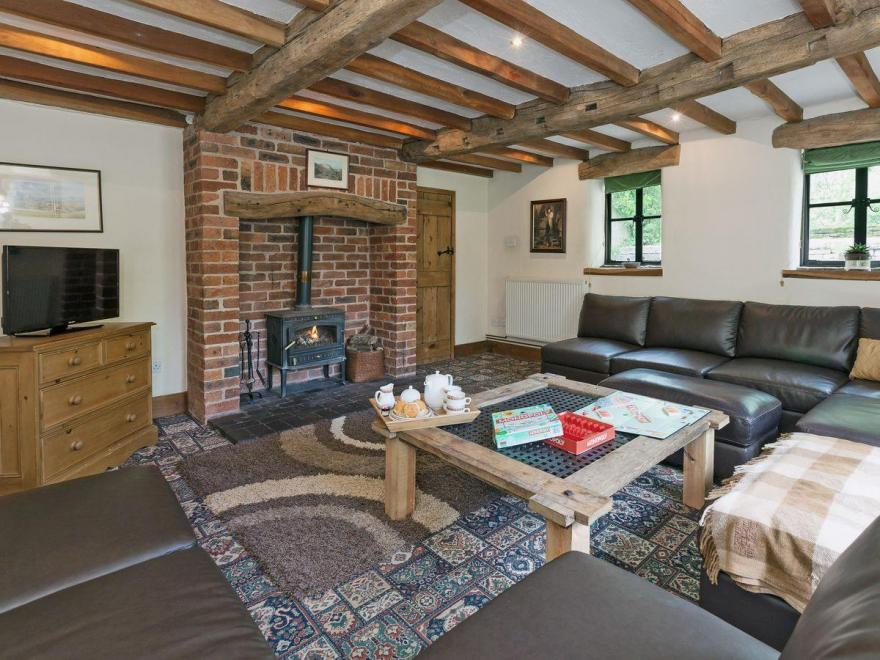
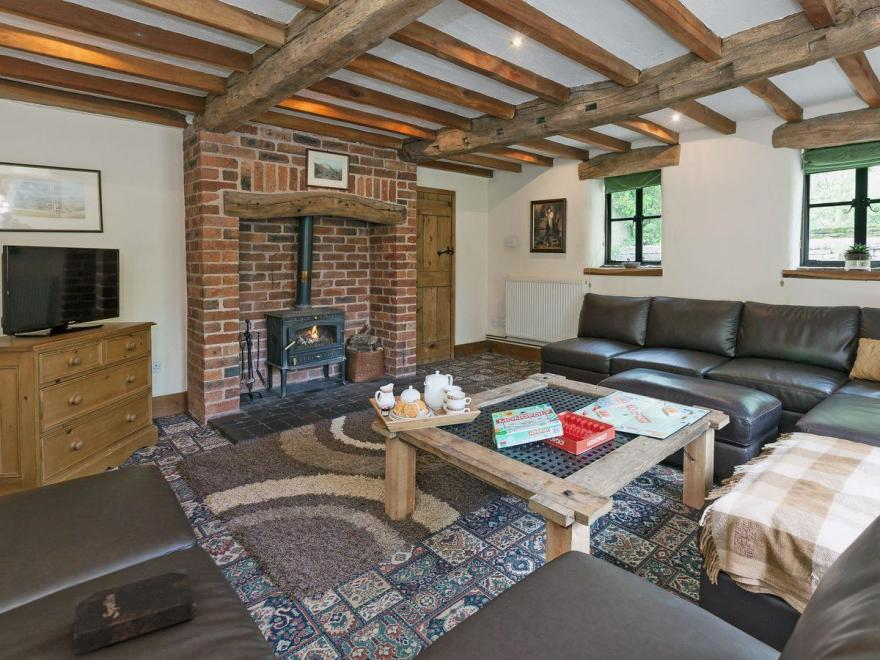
+ hardback book (136, 608)
